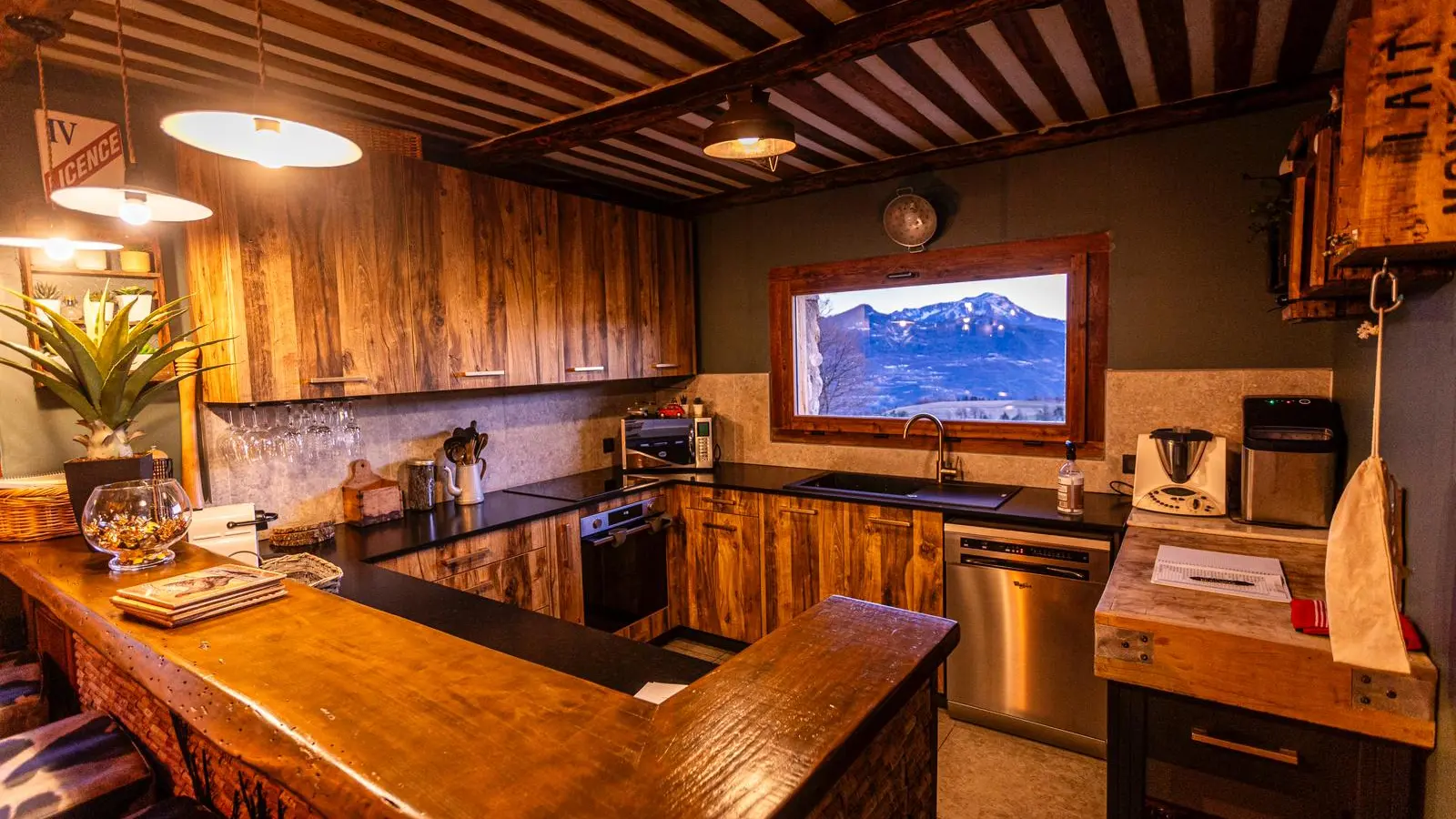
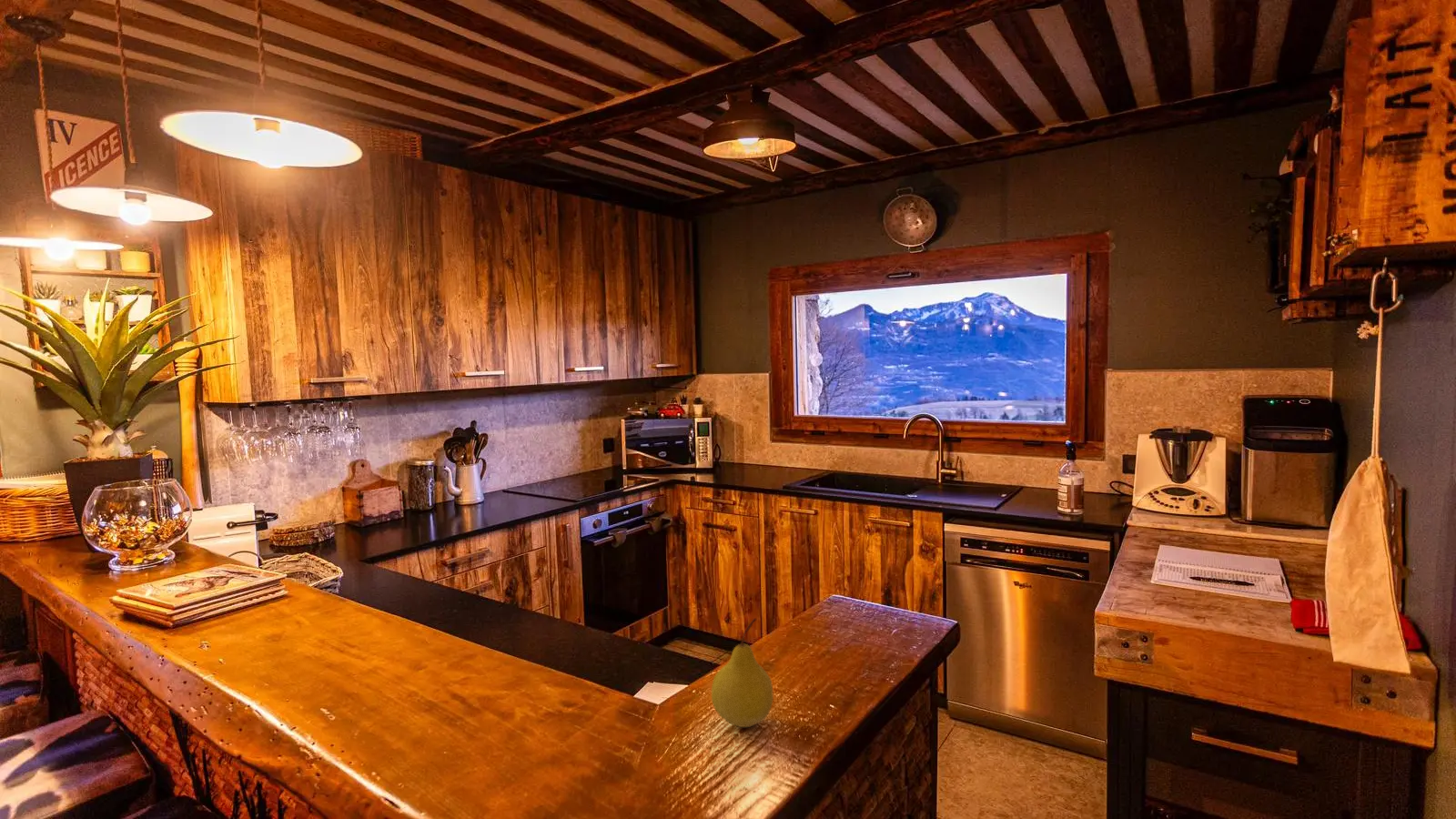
+ fruit (741, 671)
